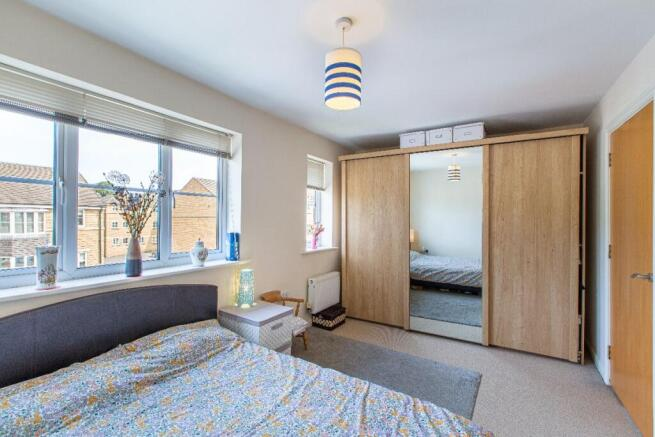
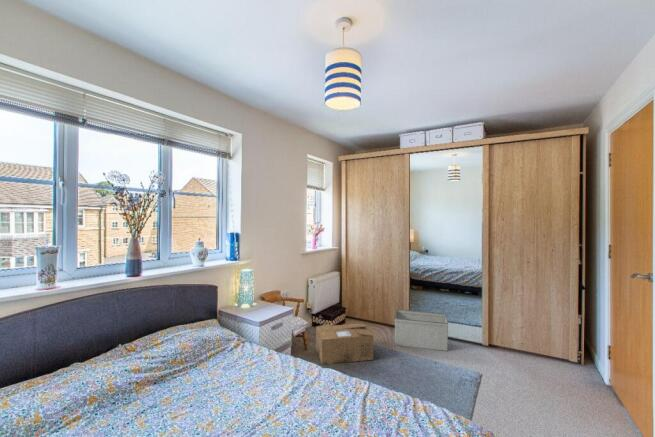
+ cardboard box (343, 341)
+ storage bin (420, 329)
